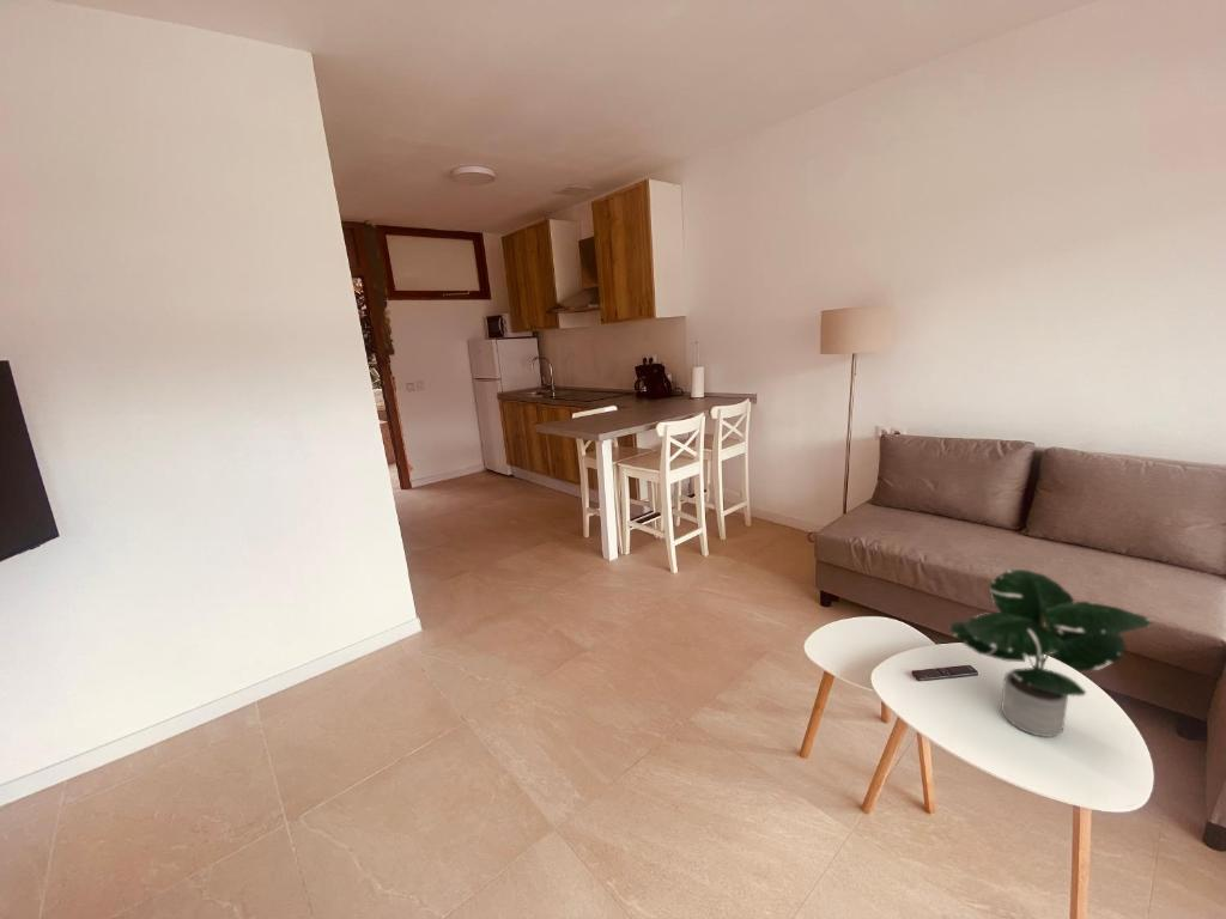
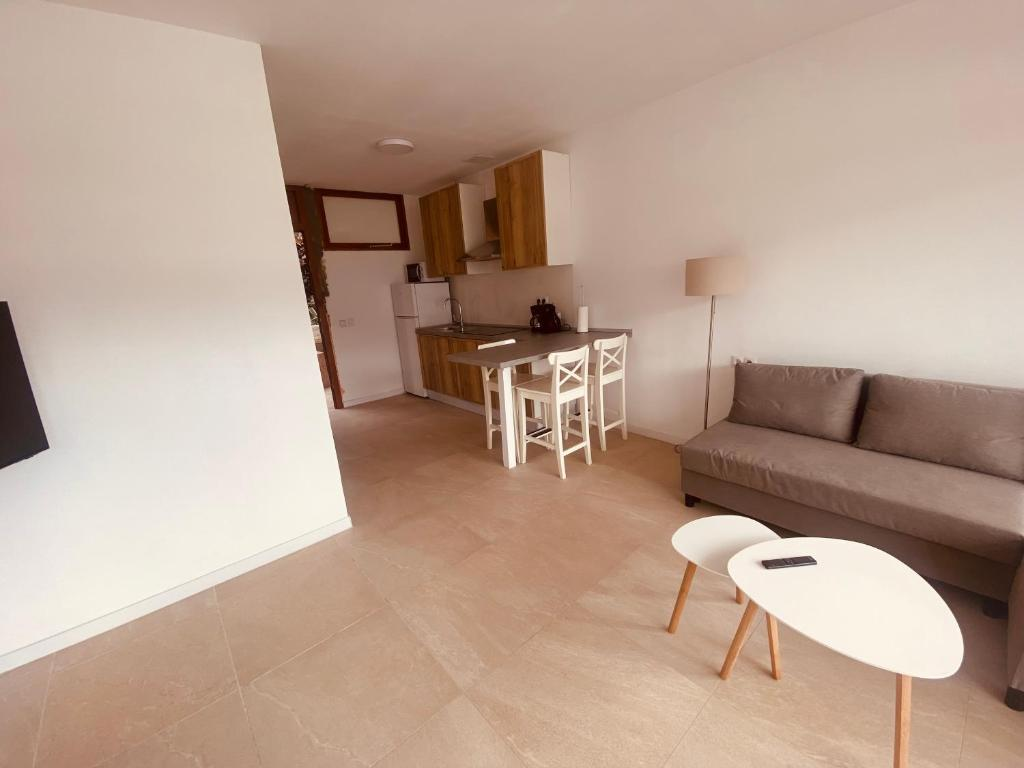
- potted plant (1037, 661)
